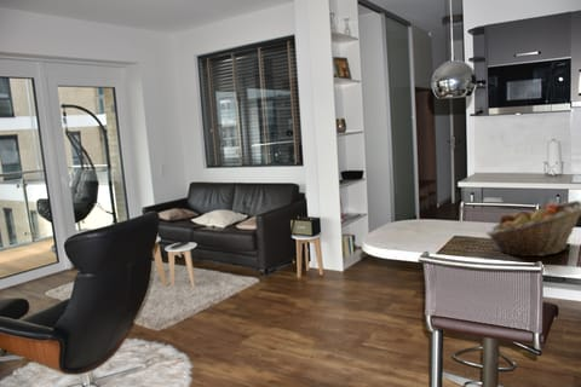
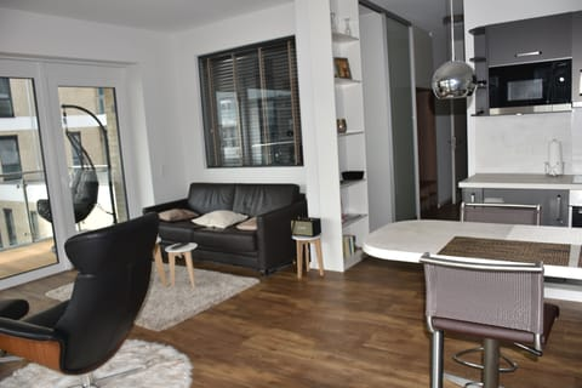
- fruit basket (535, 225)
